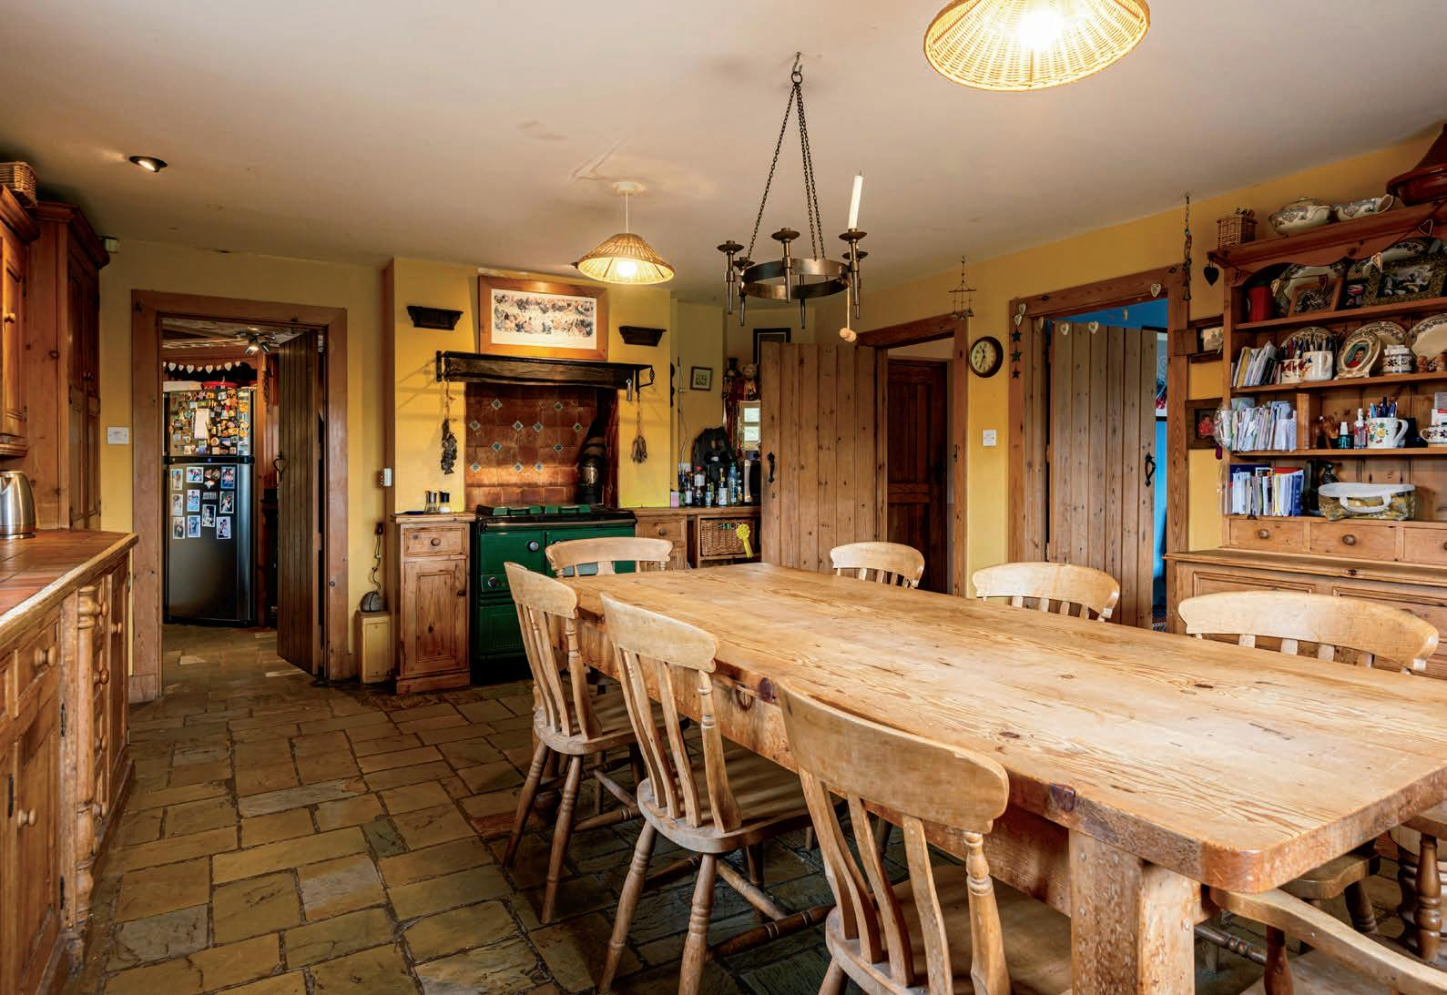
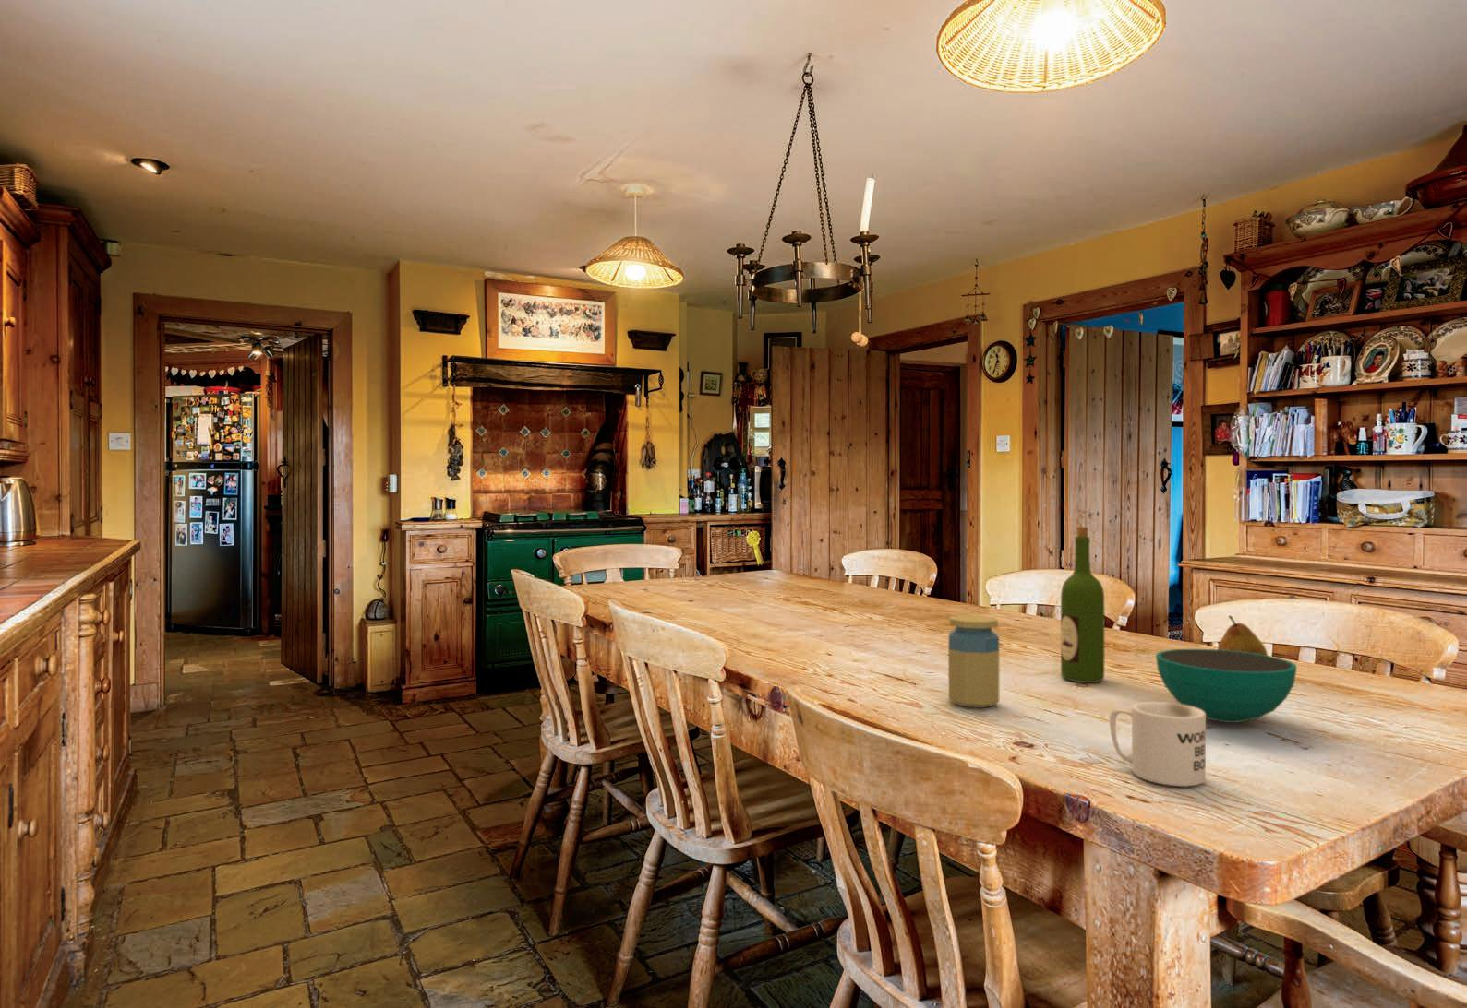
+ jar (973, 660)
+ wine bottle (1082, 603)
+ fruit (1242, 645)
+ bowl (1223, 689)
+ mug (1155, 740)
